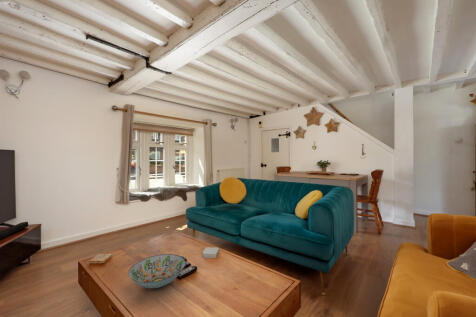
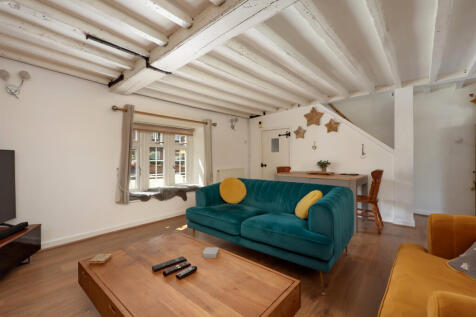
- decorative bowl (158, 274)
